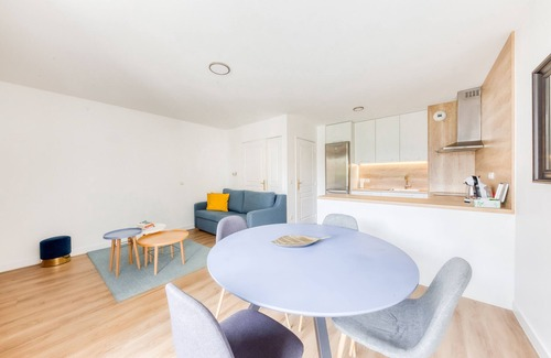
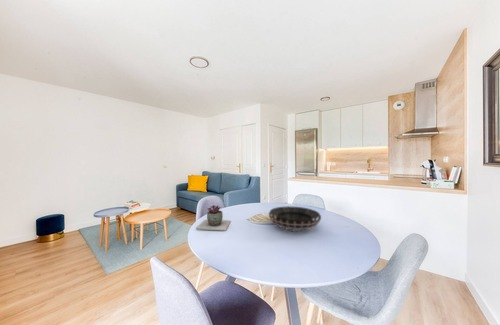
+ succulent plant (214, 215)
+ decorative bowl (293, 219)
